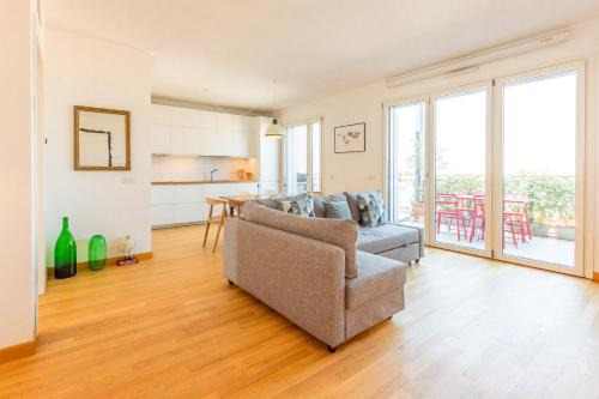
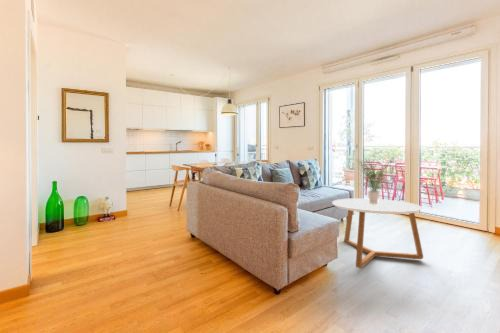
+ potted plant (374, 179)
+ coffee table (363, 229)
